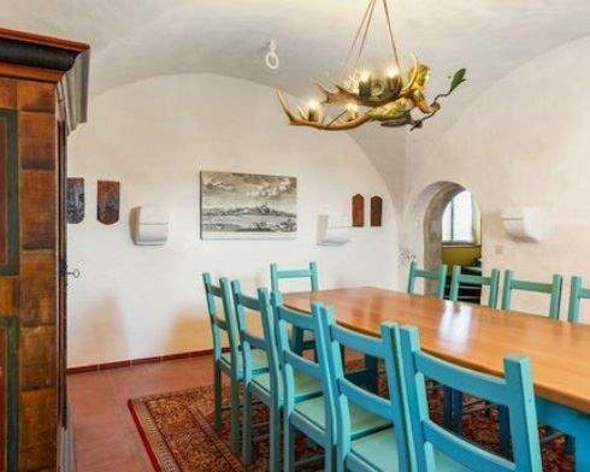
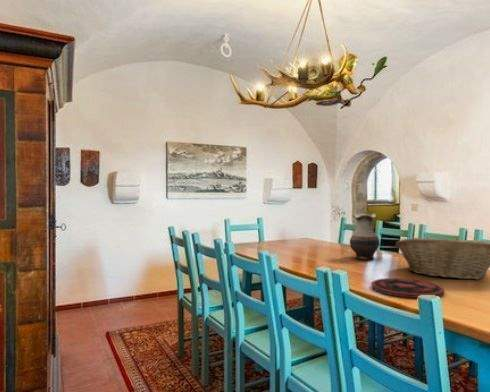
+ fruit basket (445, 254)
+ vase (364, 235)
+ plate (406, 286)
